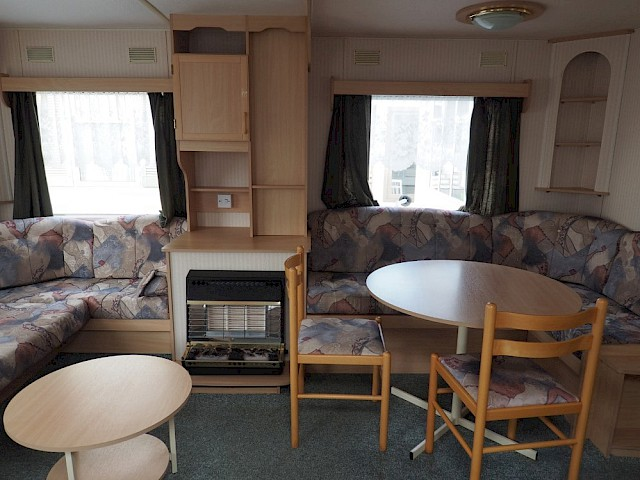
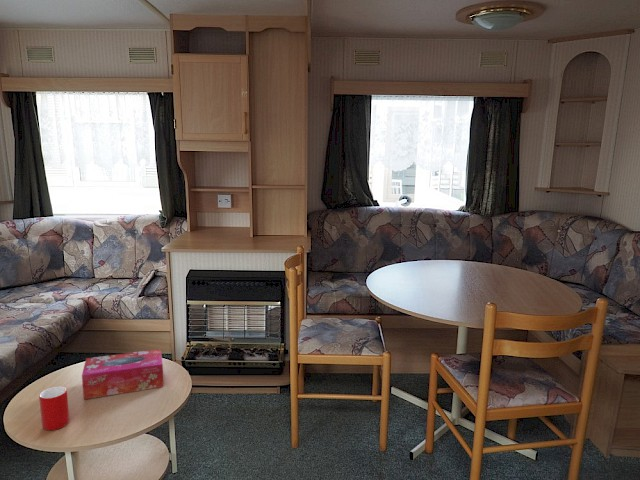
+ tissue box (124, 372)
+ cup (54, 405)
